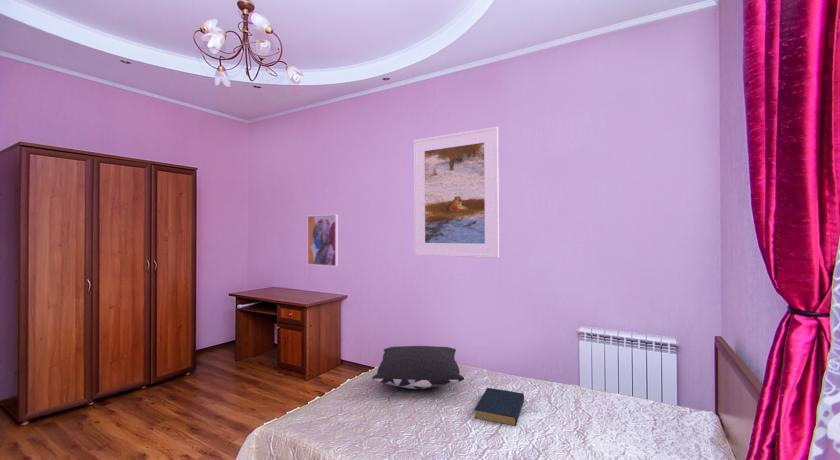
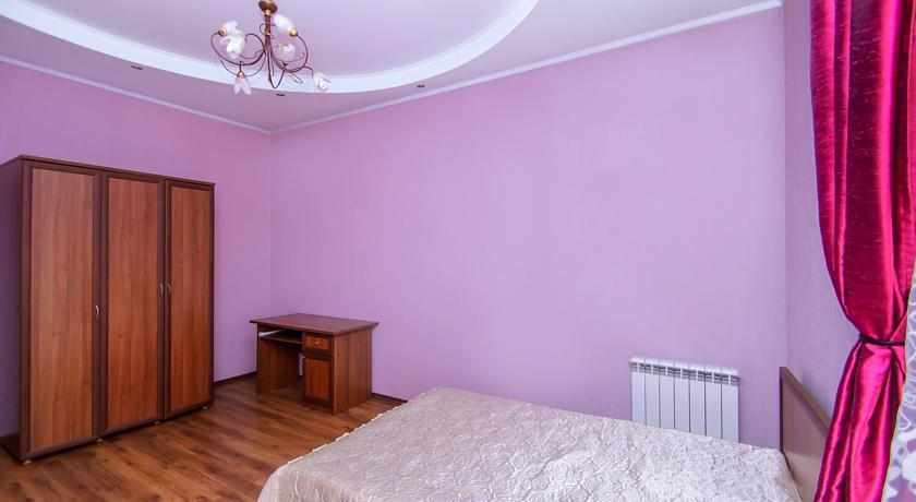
- hardback book (500, 405)
- wall art (322, 240)
- pillow (419, 363)
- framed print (453, 195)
